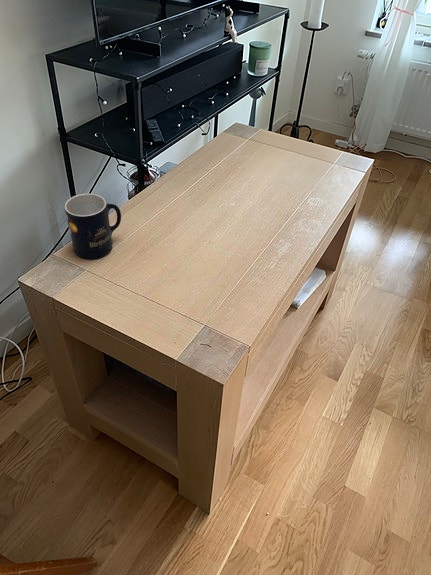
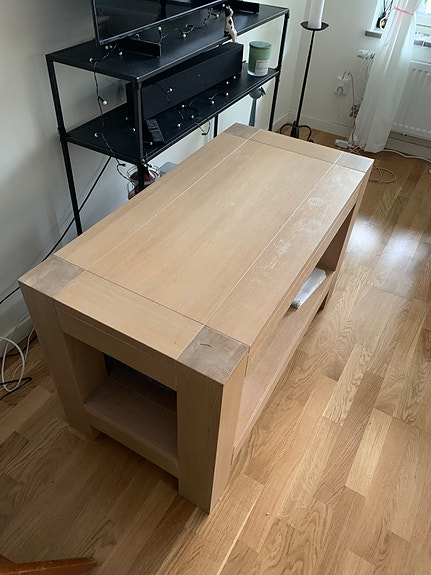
- mug (94, 223)
